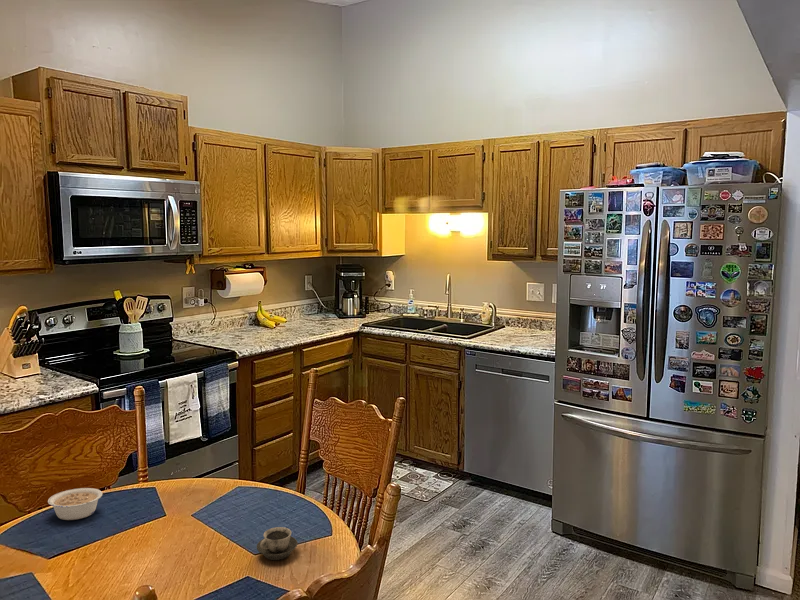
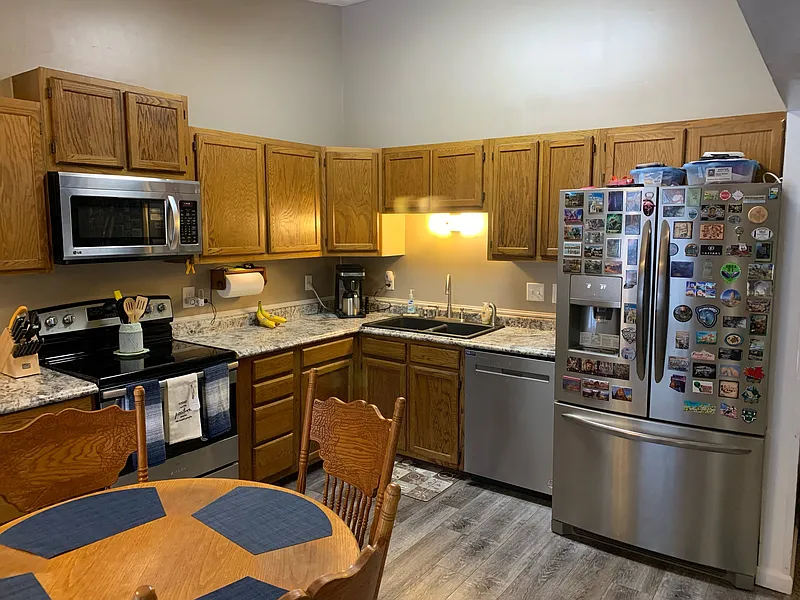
- cup (277, 543)
- legume (77, 503)
